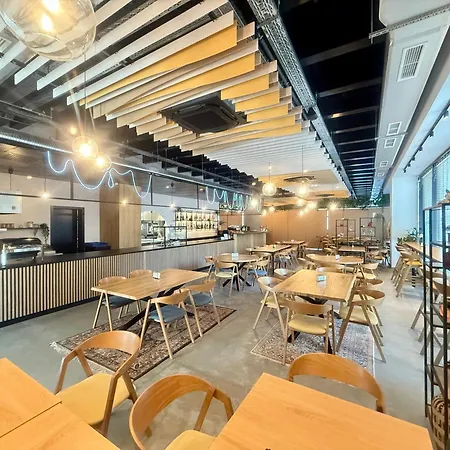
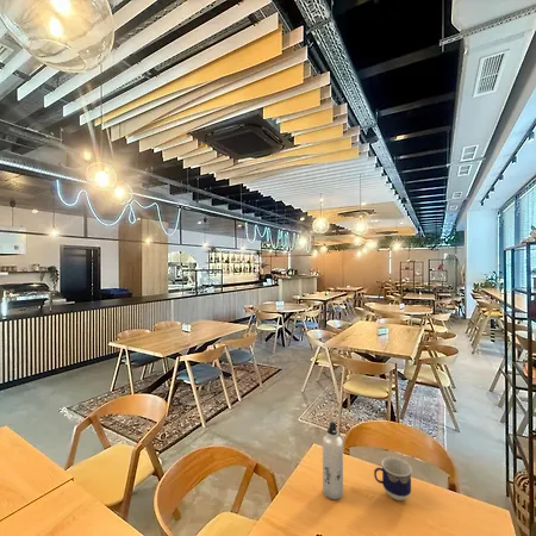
+ water bottle (332, 456)
+ cup (392, 479)
